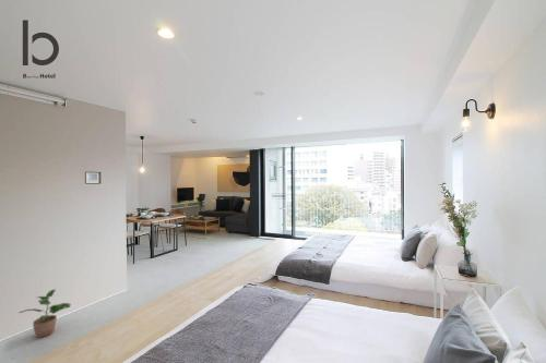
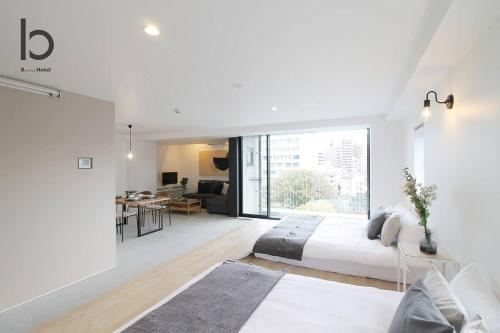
- potted plant (45, 312)
